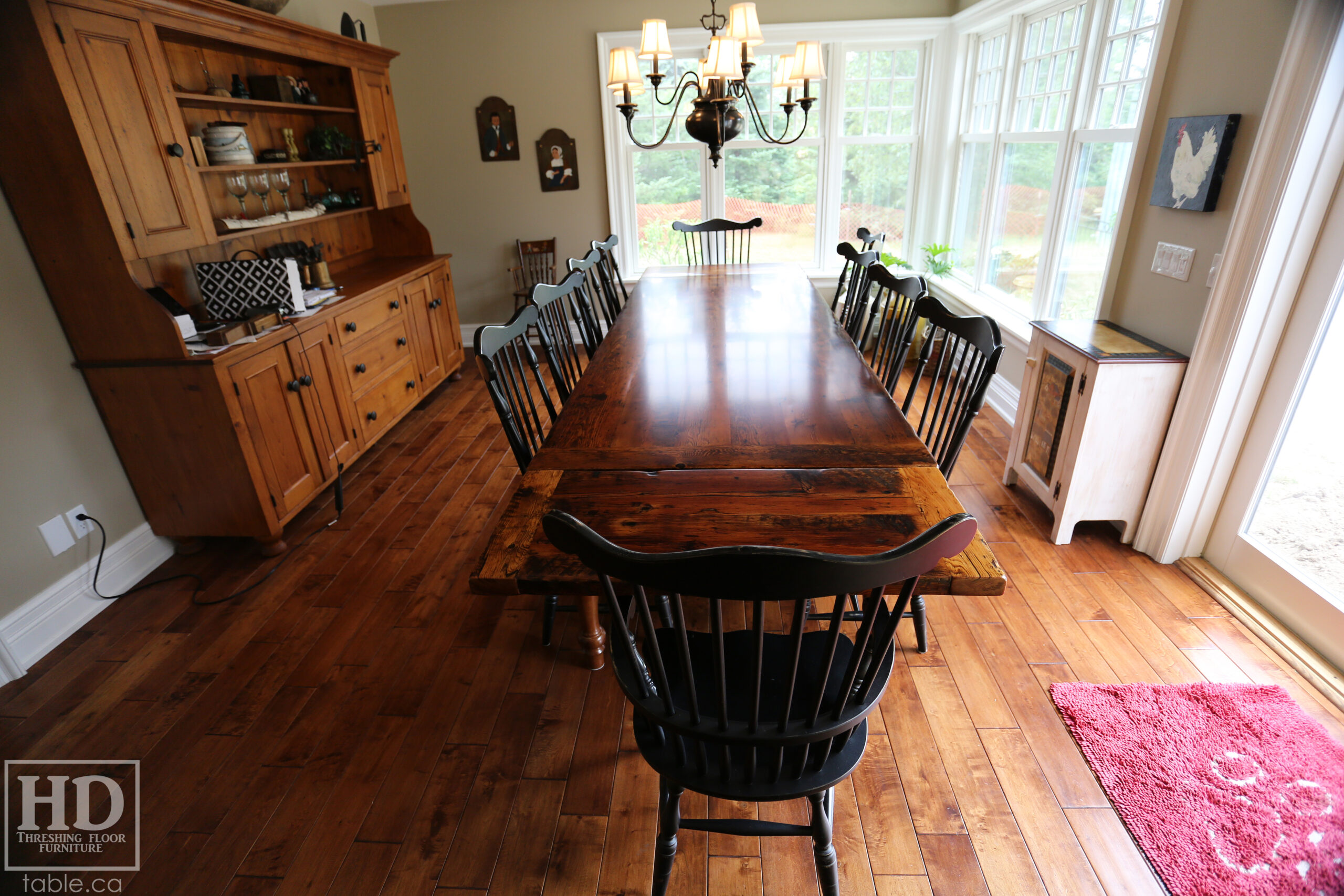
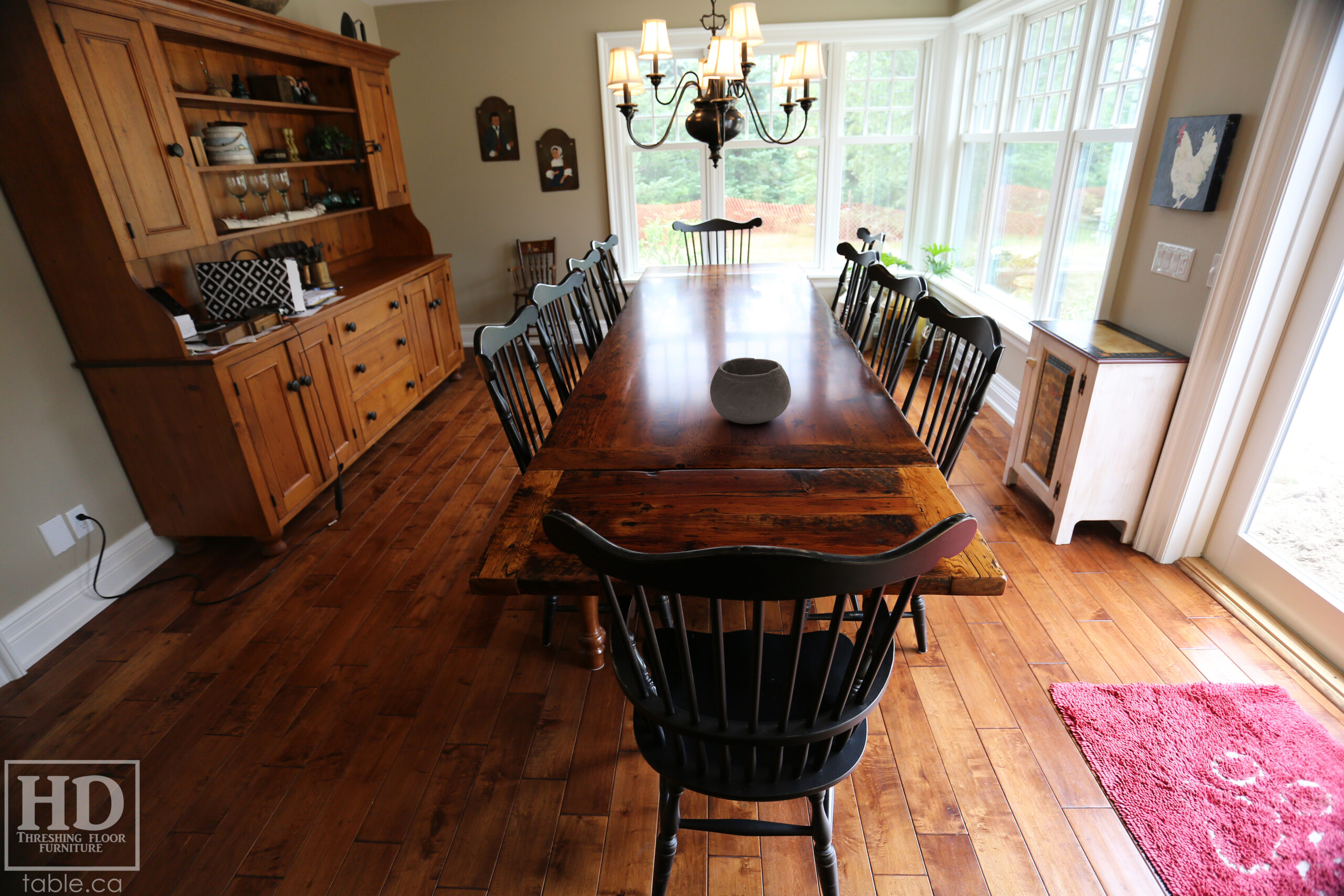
+ bowl (750, 391)
